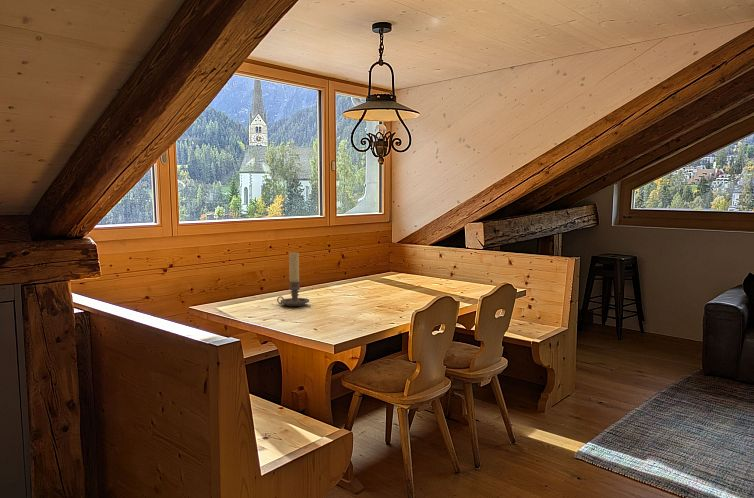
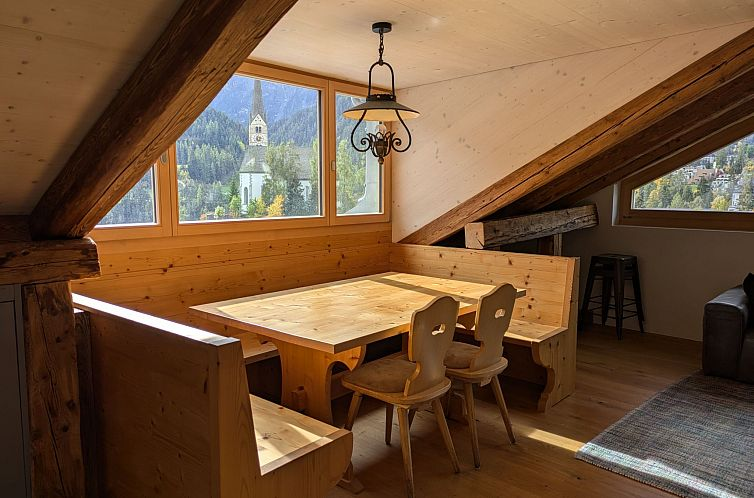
- candle holder (291, 278)
